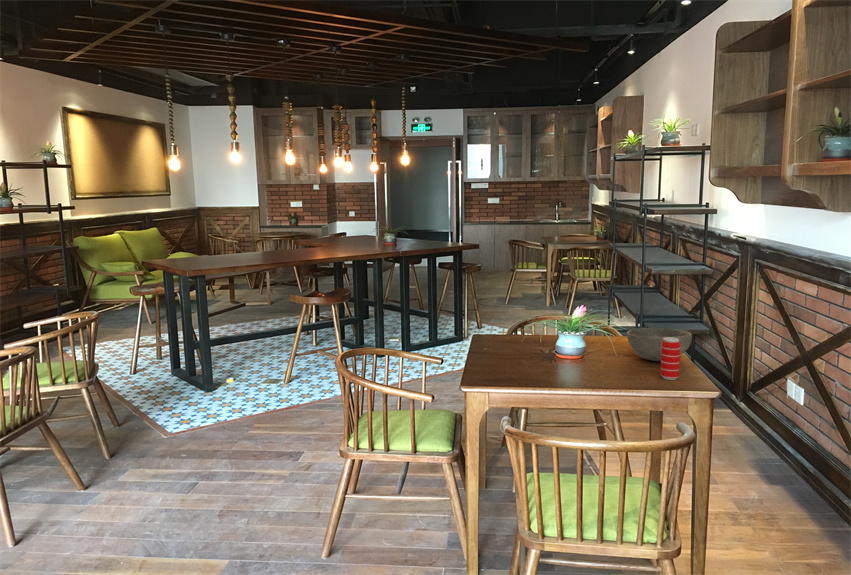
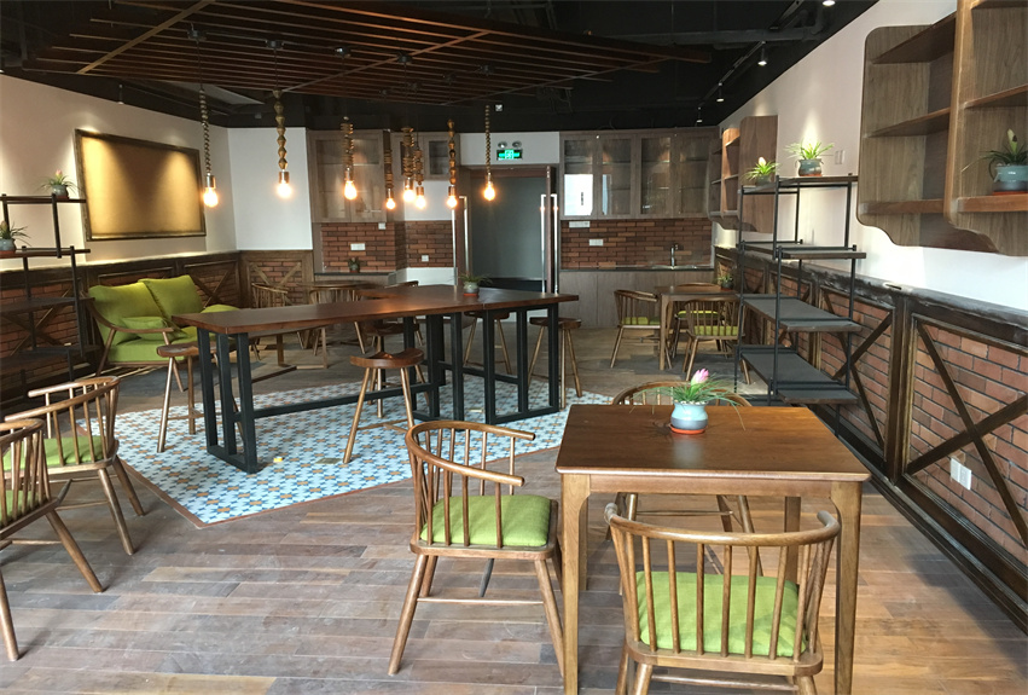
- bowl (658, 344)
- beverage can (670, 358)
